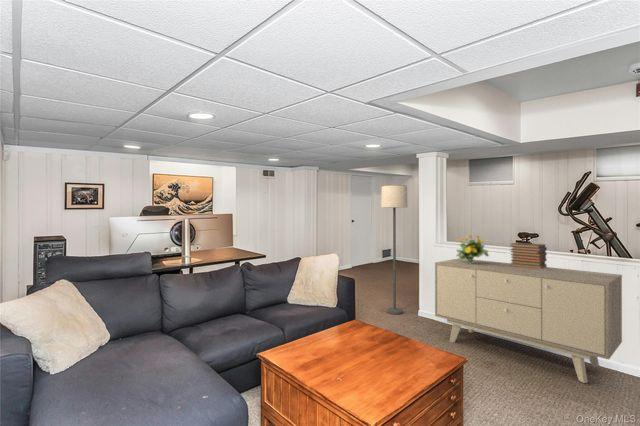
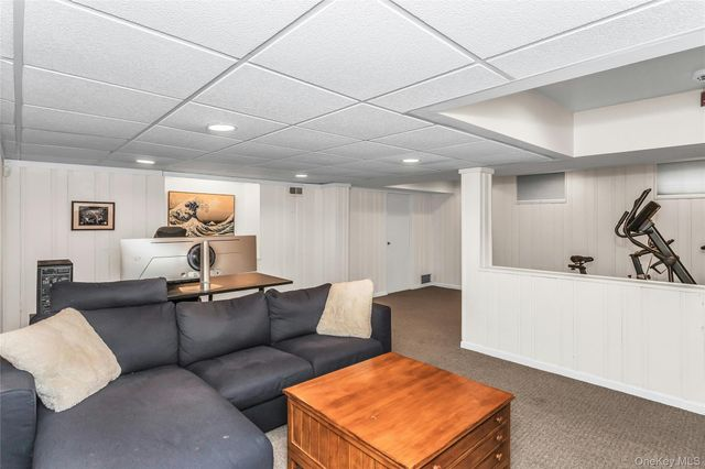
- sideboard (517, 310)
- book stack (528, 254)
- lamp (394, 249)
- flowering plant (471, 248)
